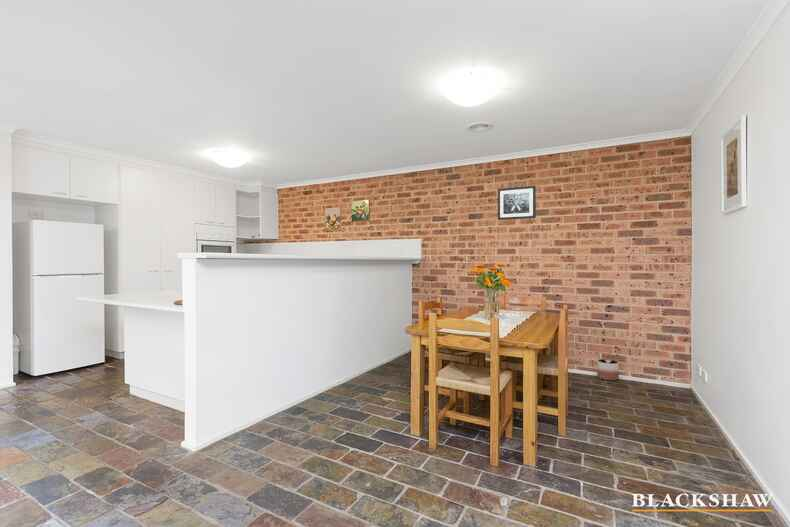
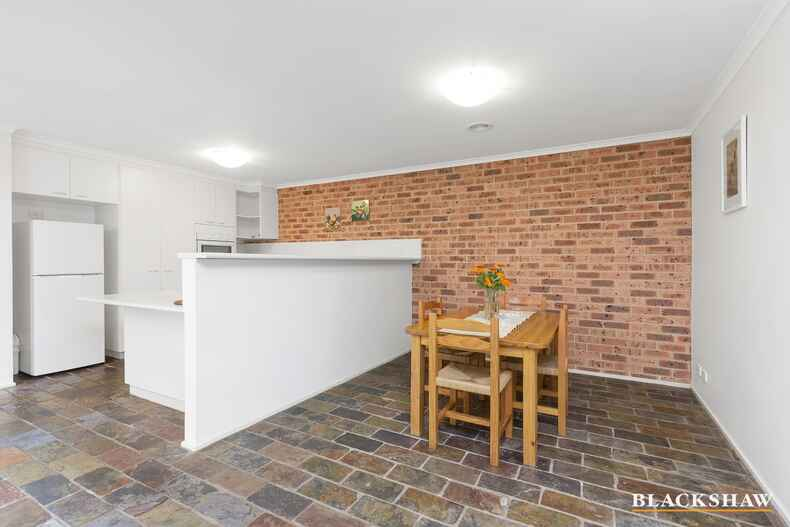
- wall art (516, 203)
- planter (607, 369)
